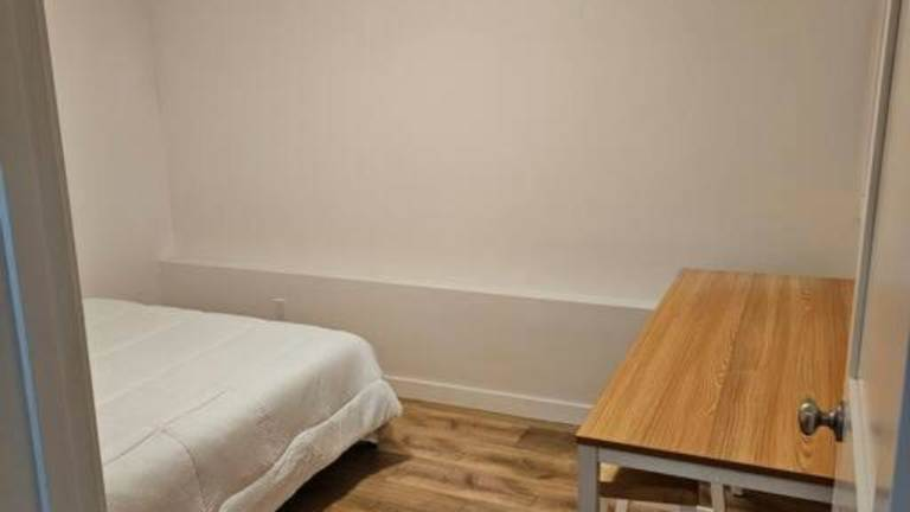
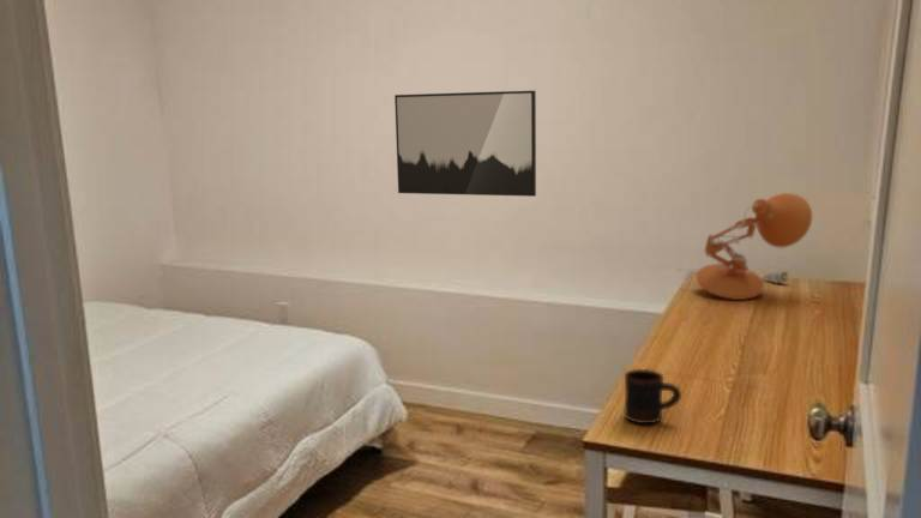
+ mug (651, 397)
+ wall art (463, 144)
+ desk lamp (744, 237)
